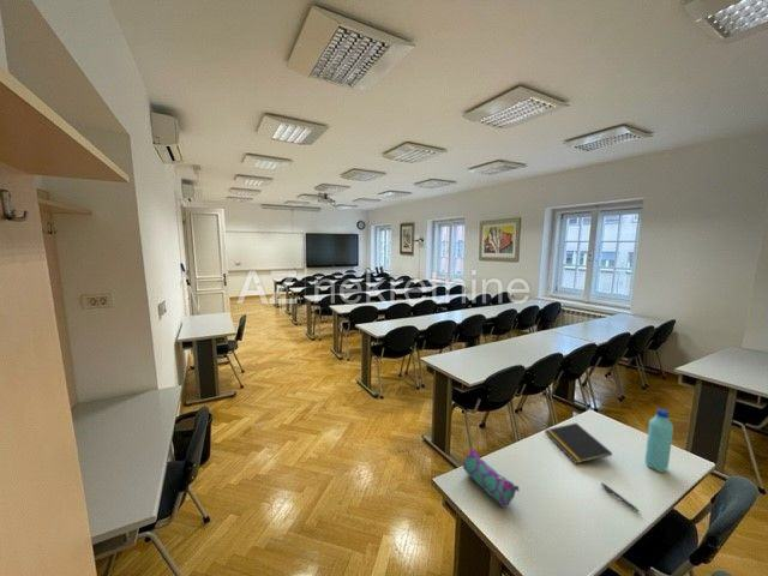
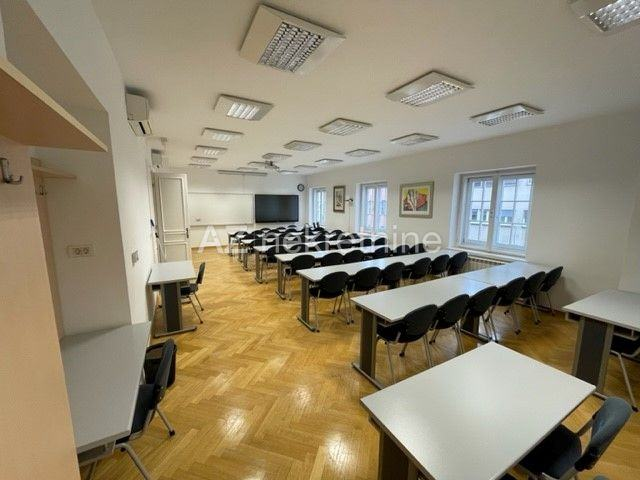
- pen (619, 497)
- pencil case (488, 476)
- water bottle (659, 439)
- notepad (575, 442)
